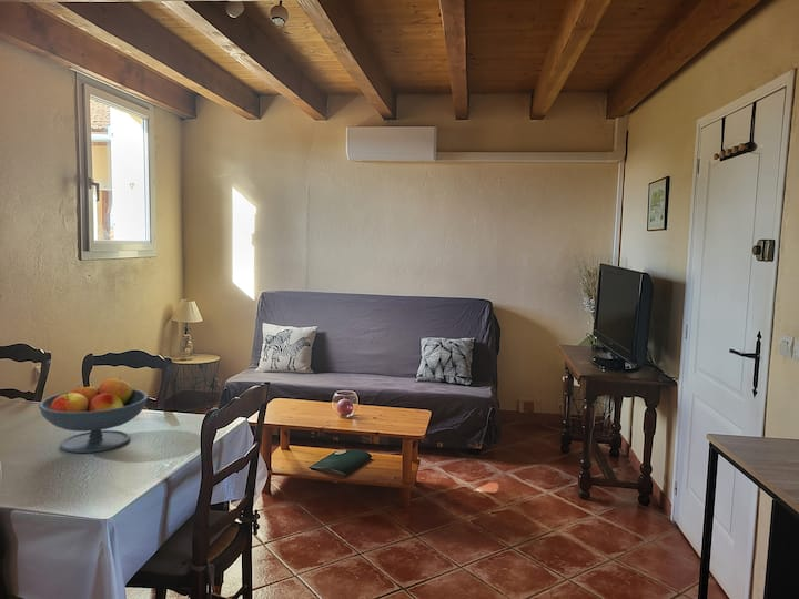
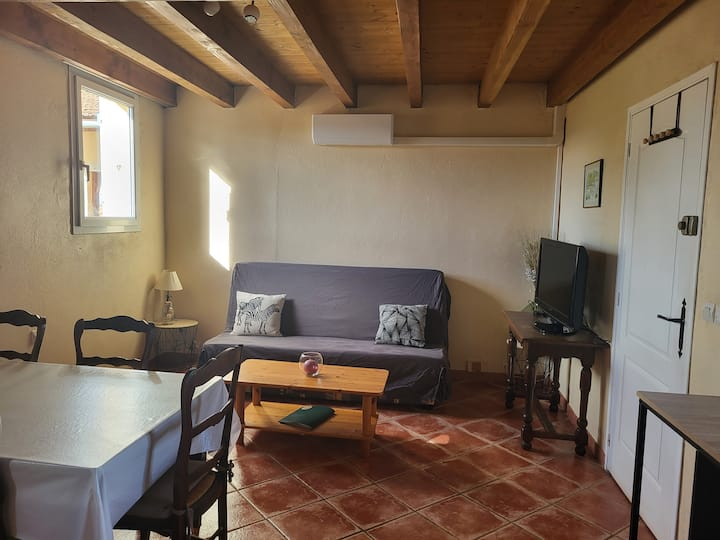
- fruit bowl (95, 413)
